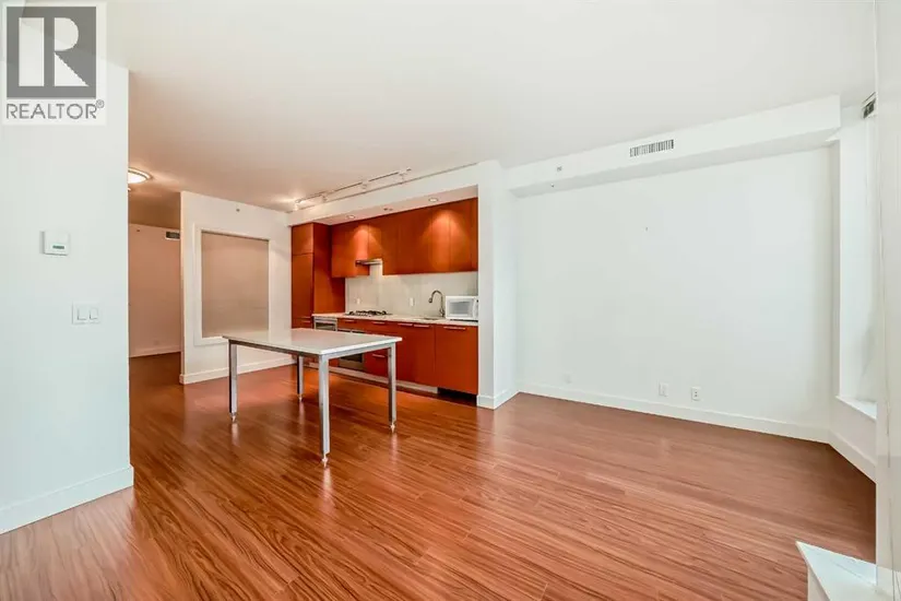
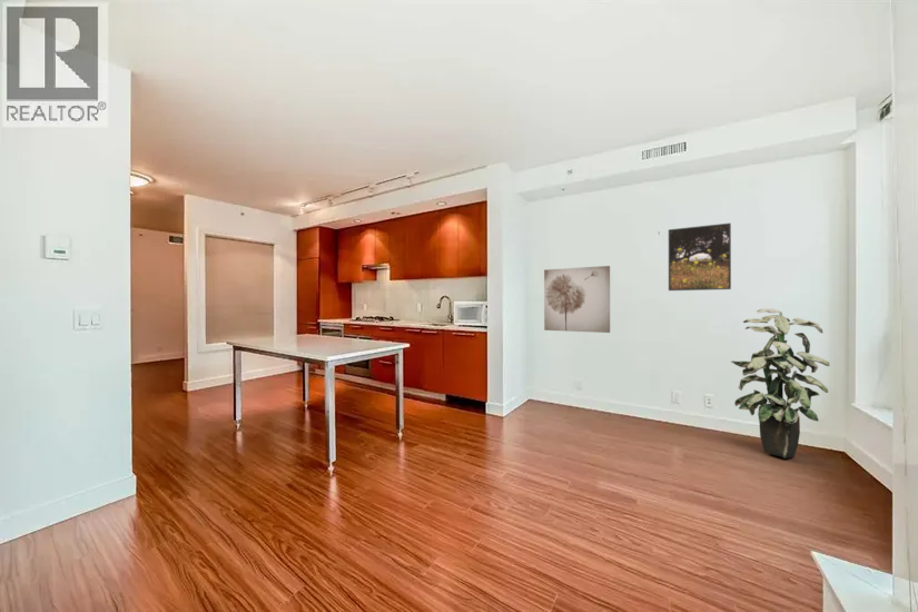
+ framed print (698, 258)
+ wall art (575, 299)
+ indoor plant (774, 379)
